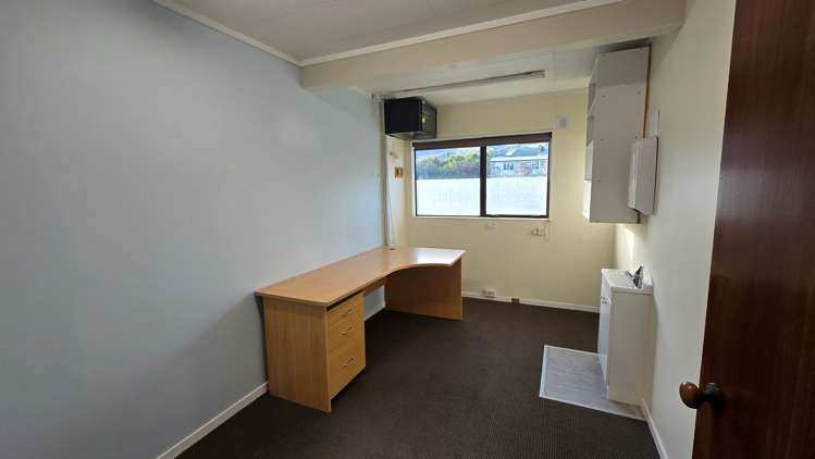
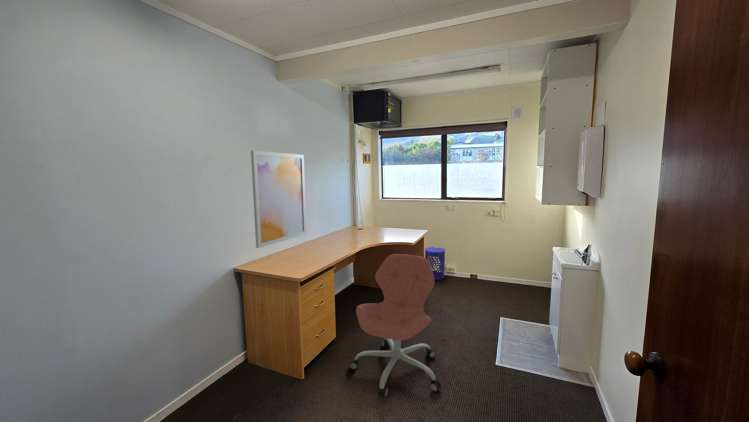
+ wall art (282, 197)
+ waste bin (434, 263)
+ office chair (396, 318)
